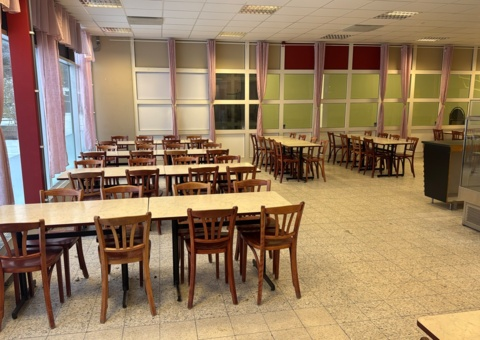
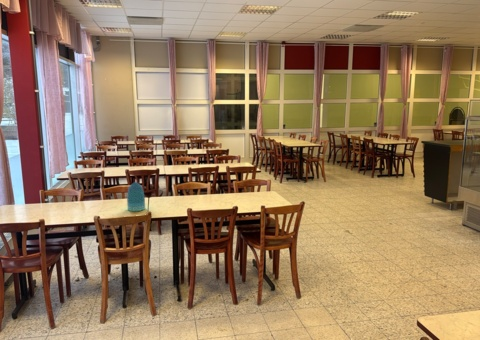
+ vase (135, 195)
